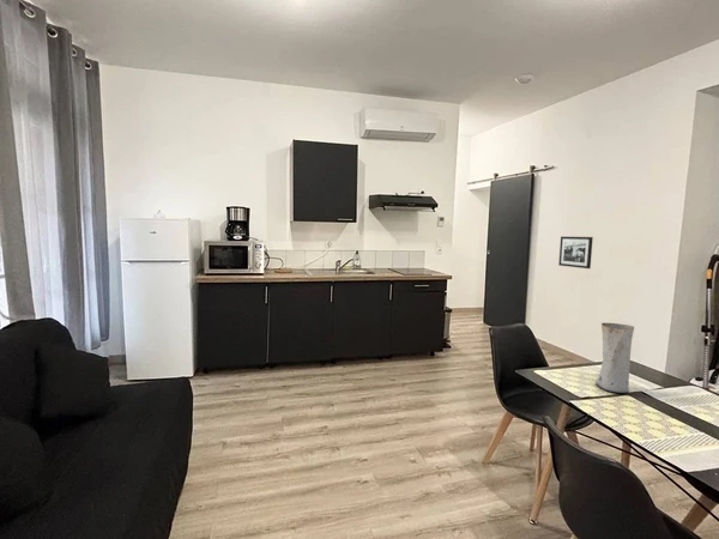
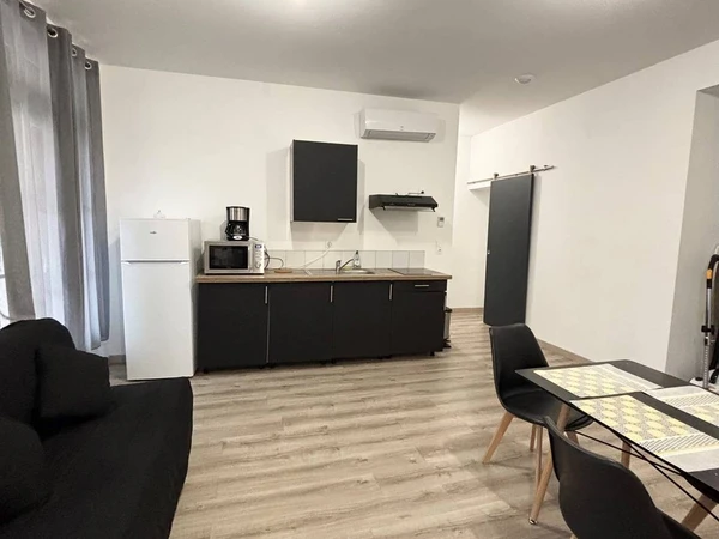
- picture frame (574, 252)
- vase (614, 357)
